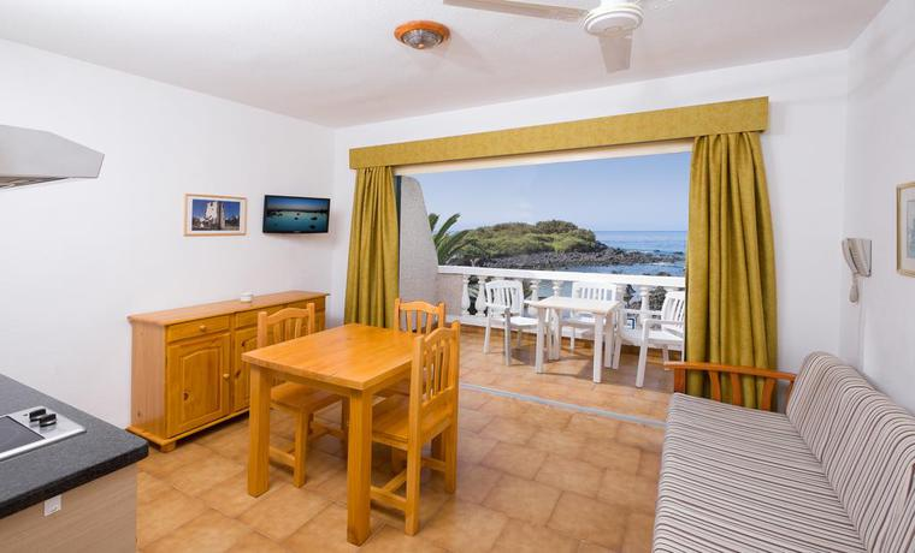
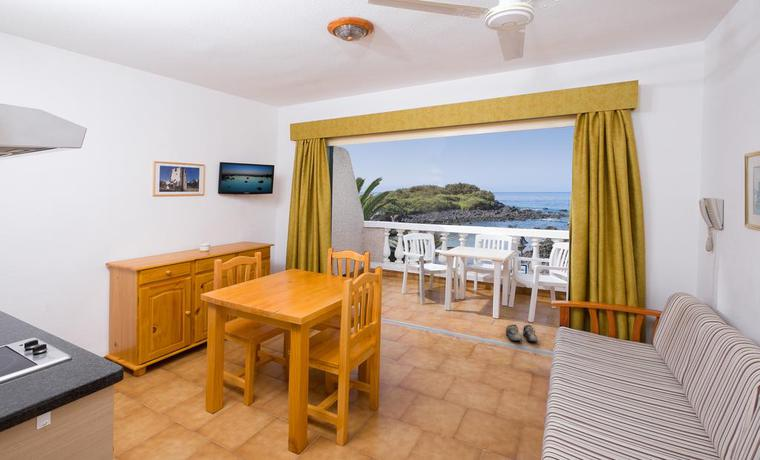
+ shoe (523, 331)
